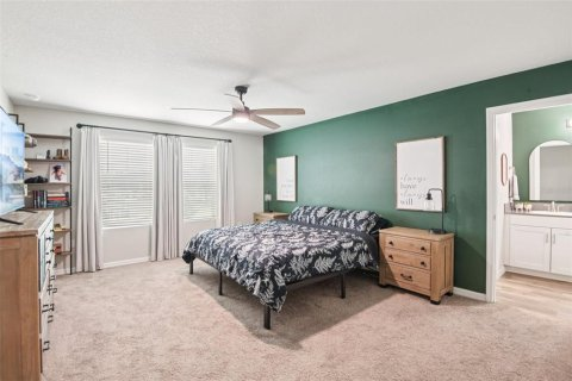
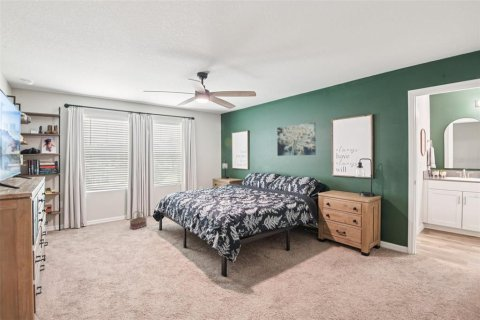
+ basket (138, 219)
+ wall art (295, 140)
